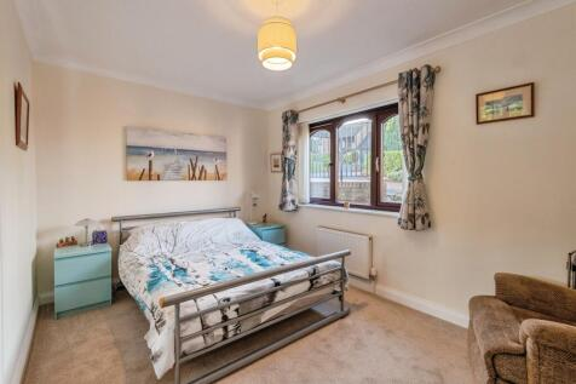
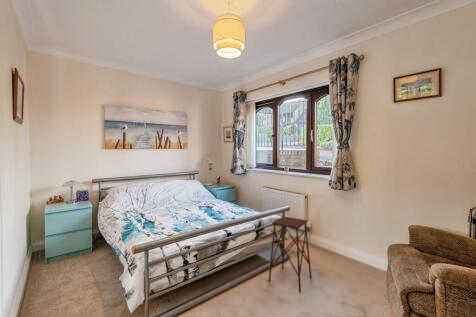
+ side table (289, 249)
